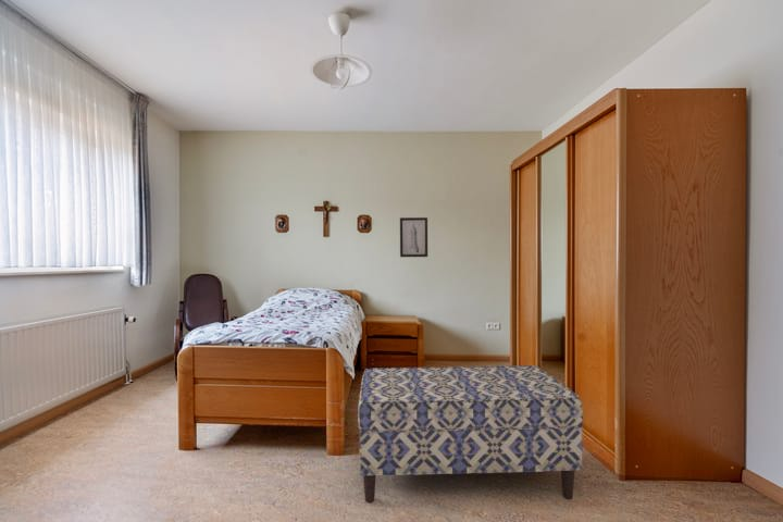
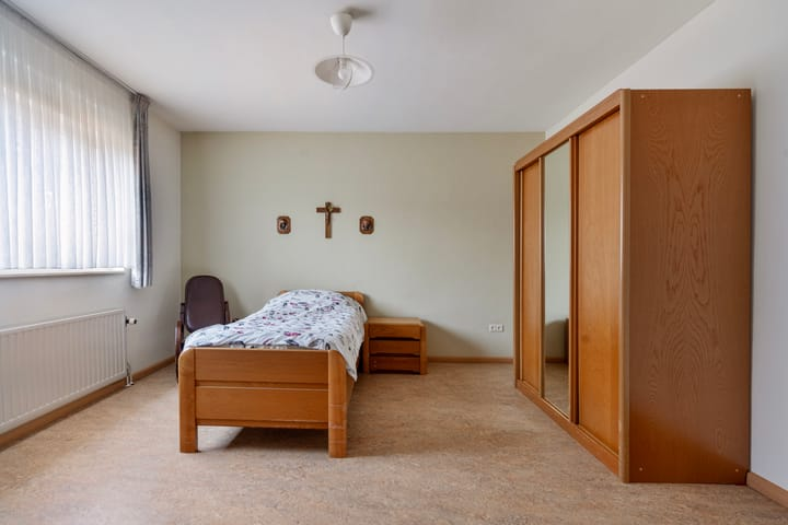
- wall art (413, 237)
- bench (460, 427)
